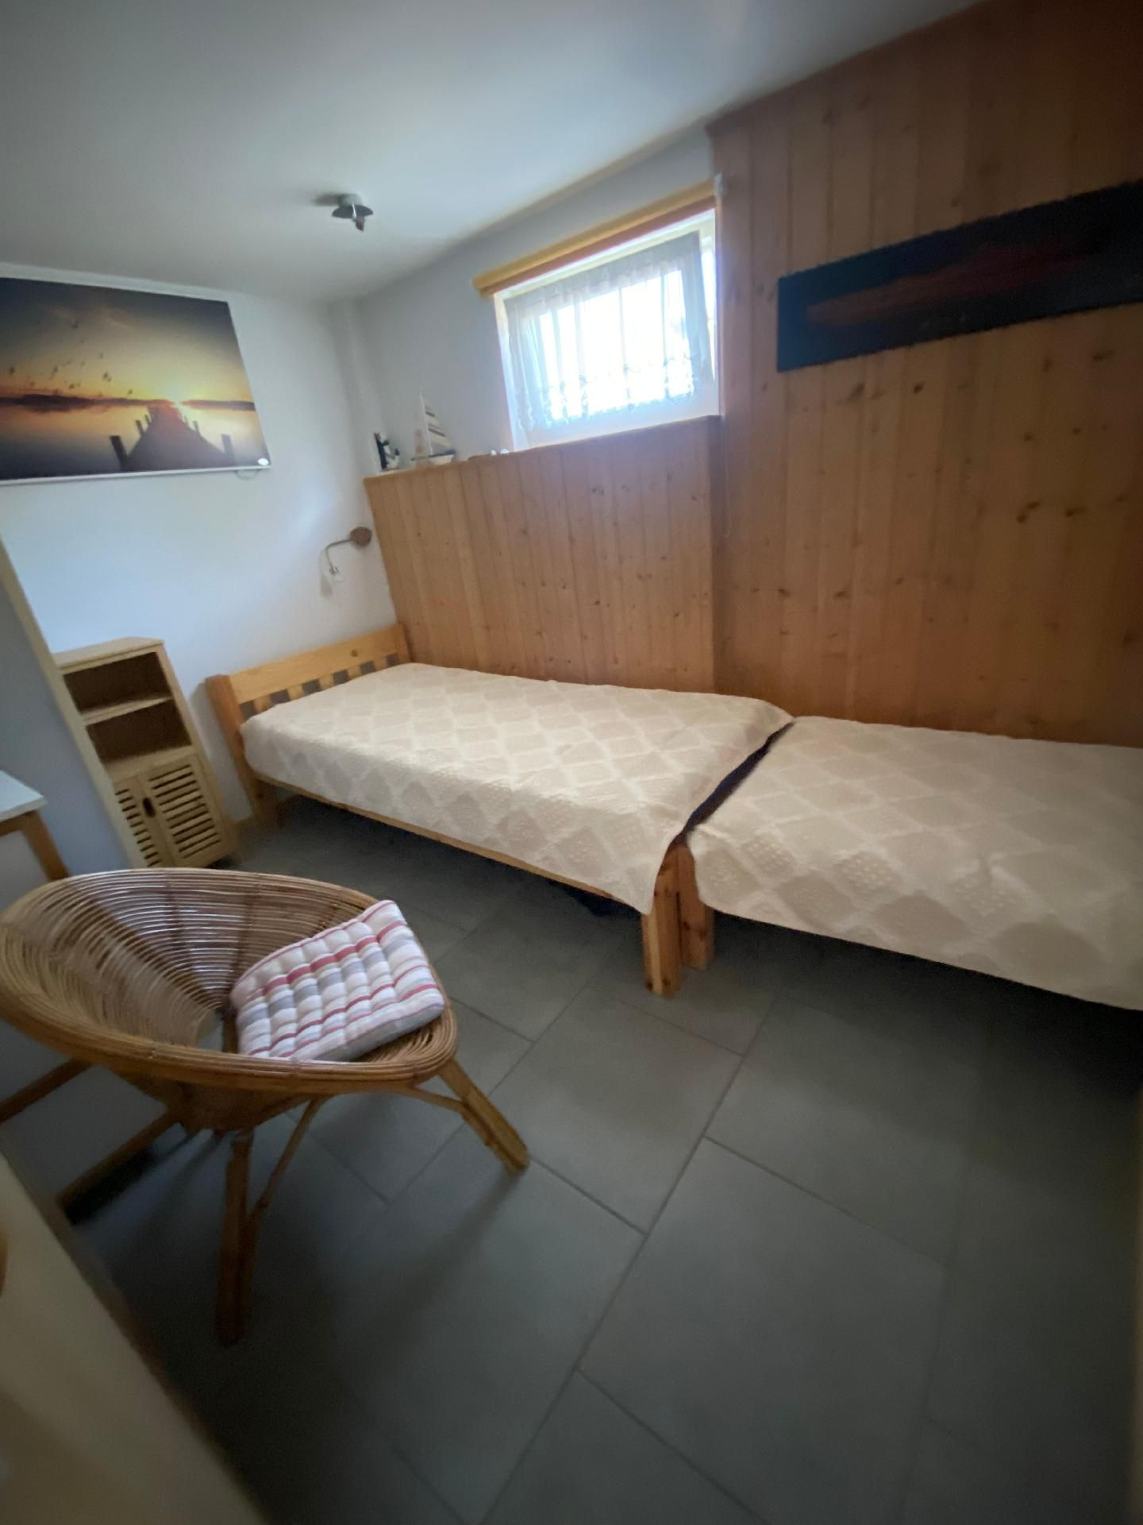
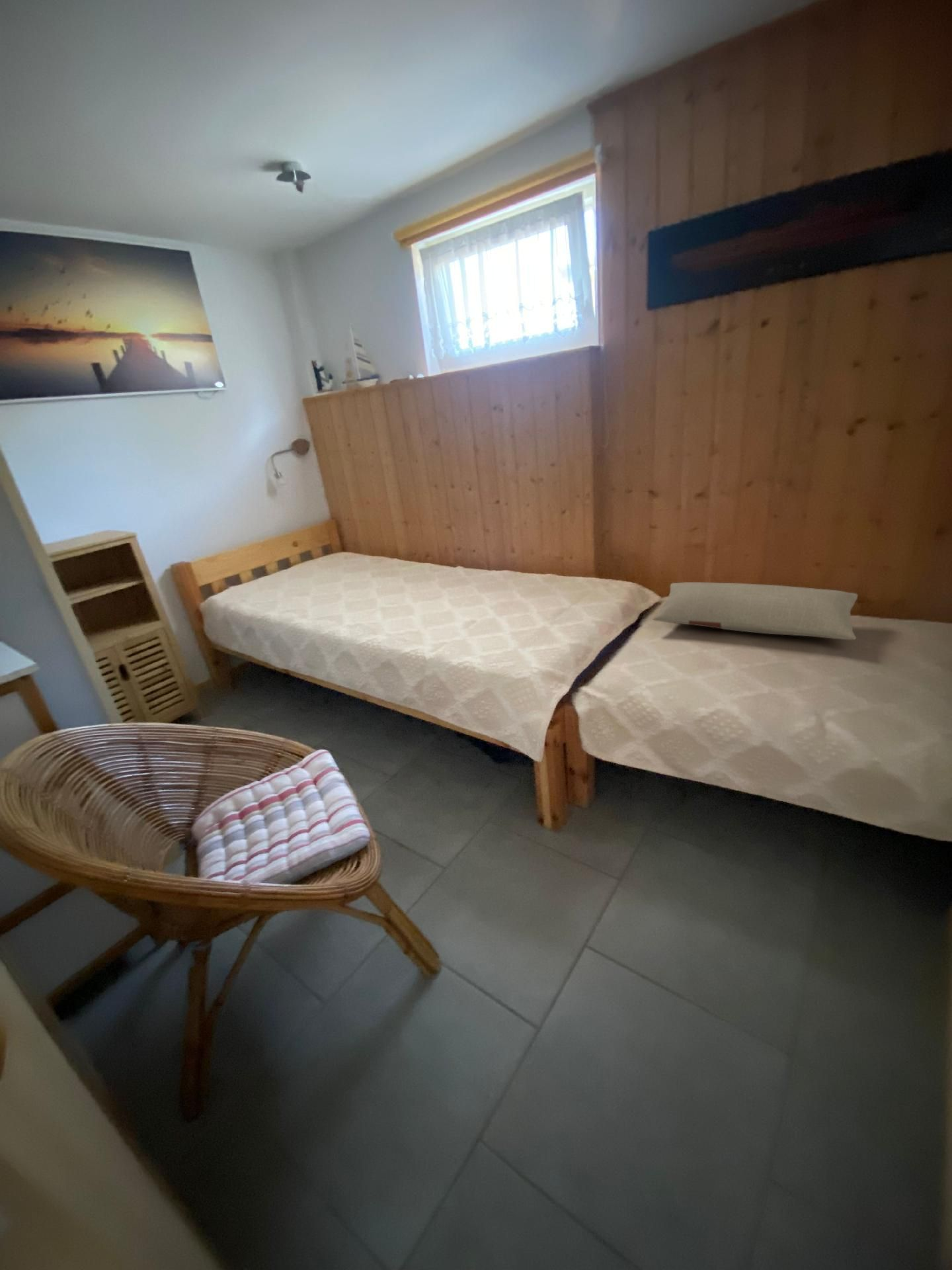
+ pillow (750, 608)
